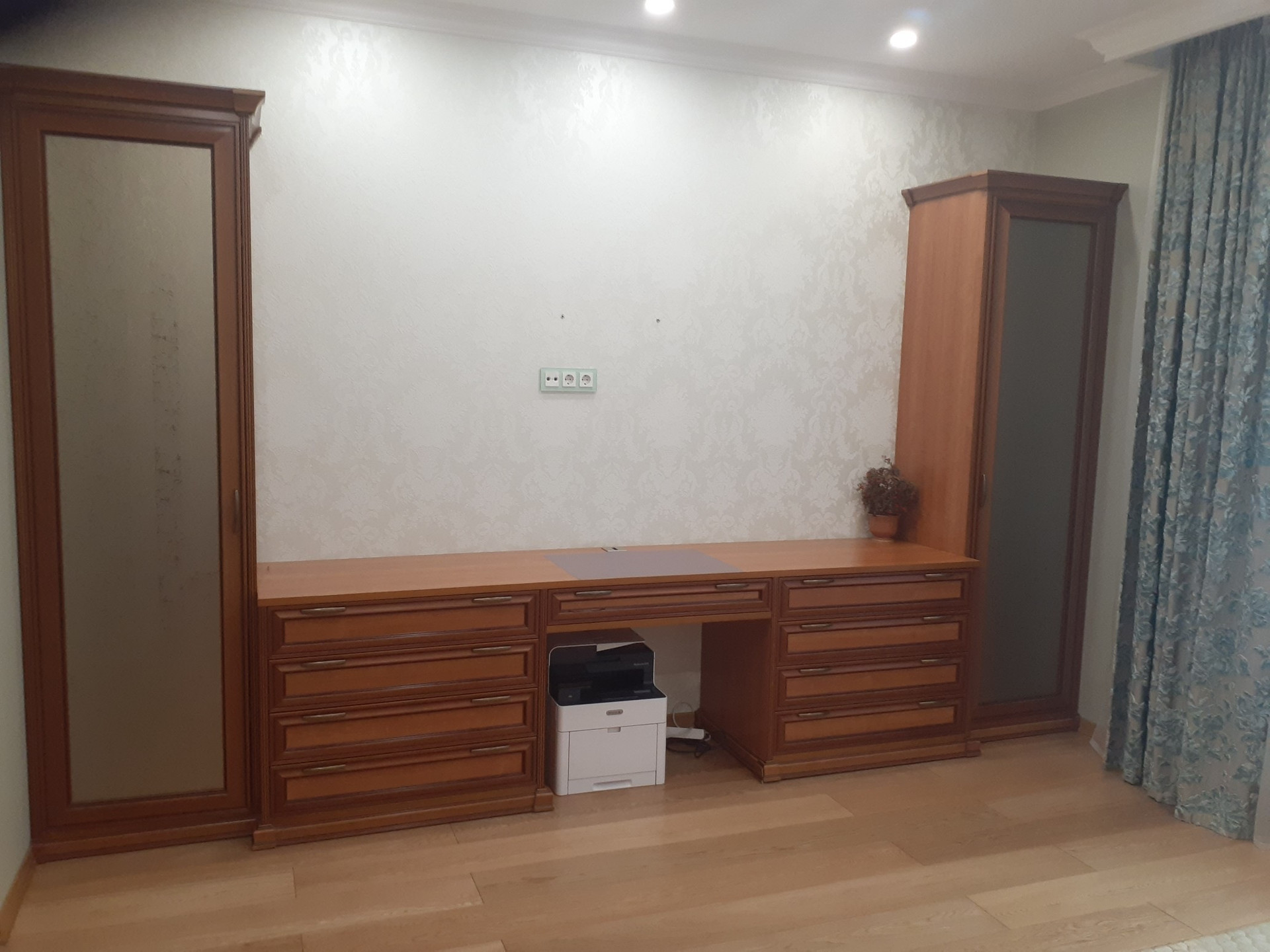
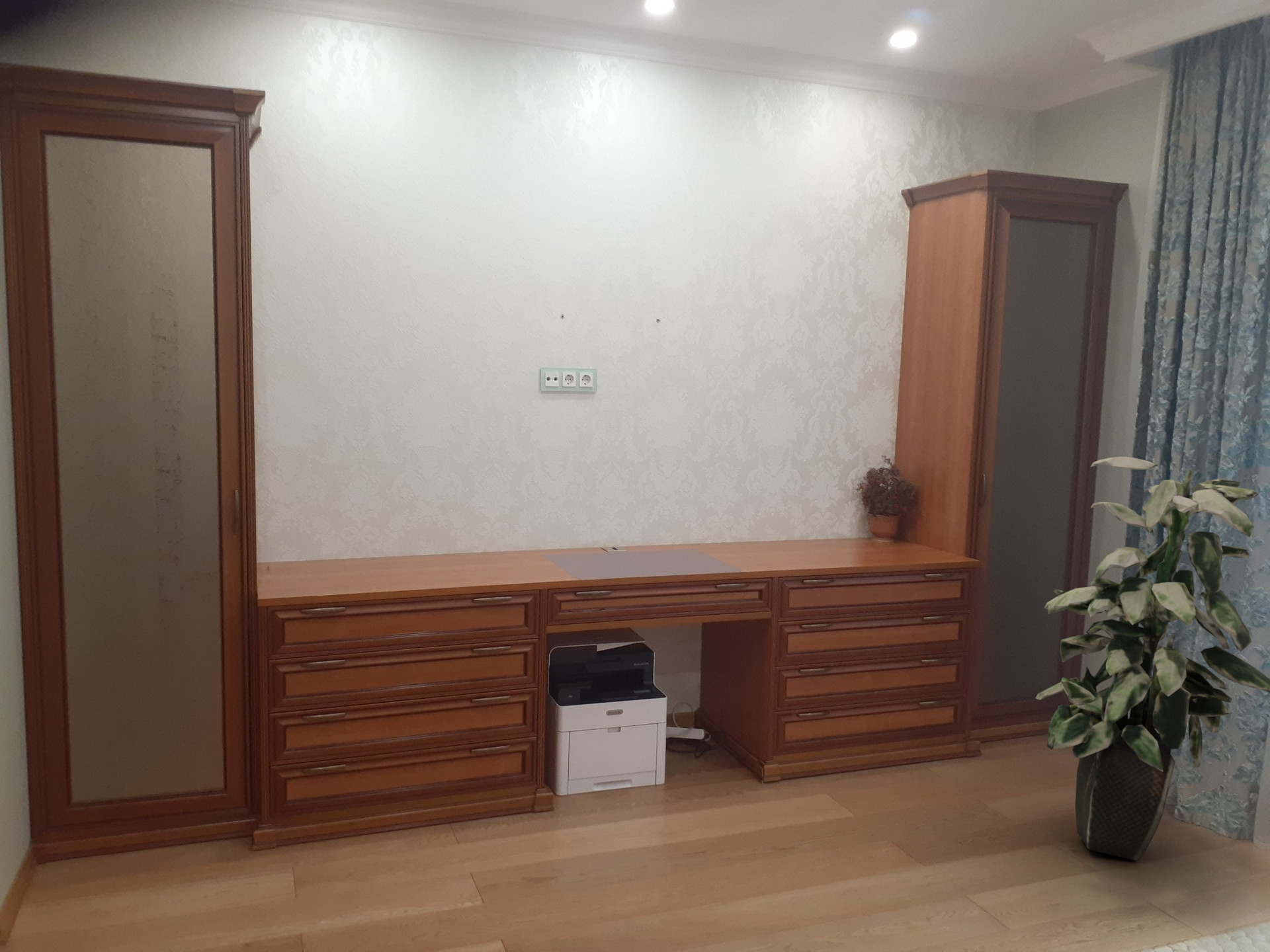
+ indoor plant (1138, 655)
